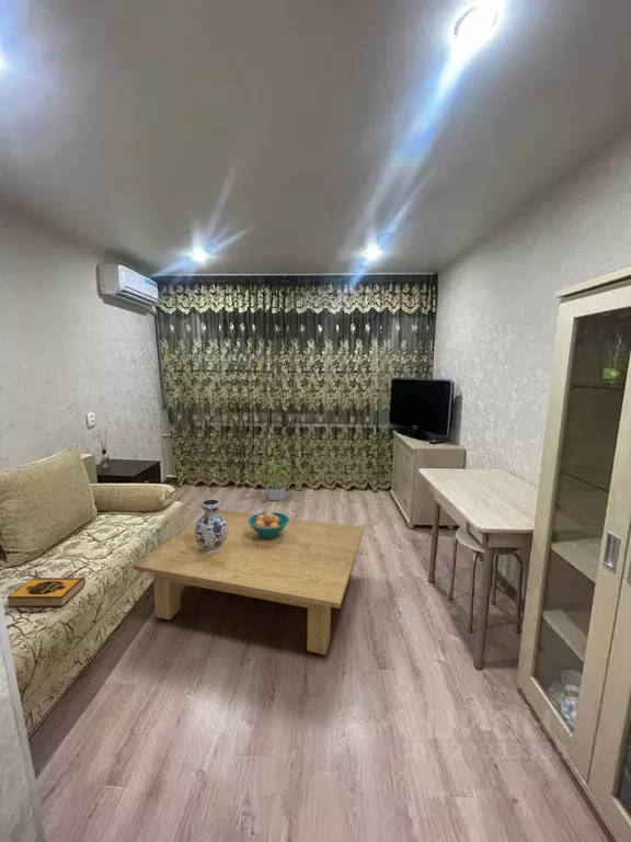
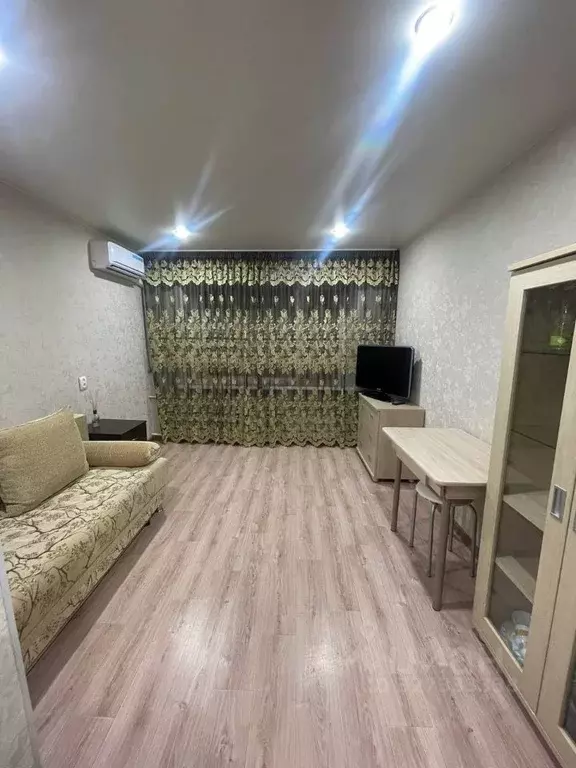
- vase (210, 525)
- fruit bowl (268, 523)
- potted plant (276, 480)
- coffee table (262, 569)
- hardback book (48, 590)
